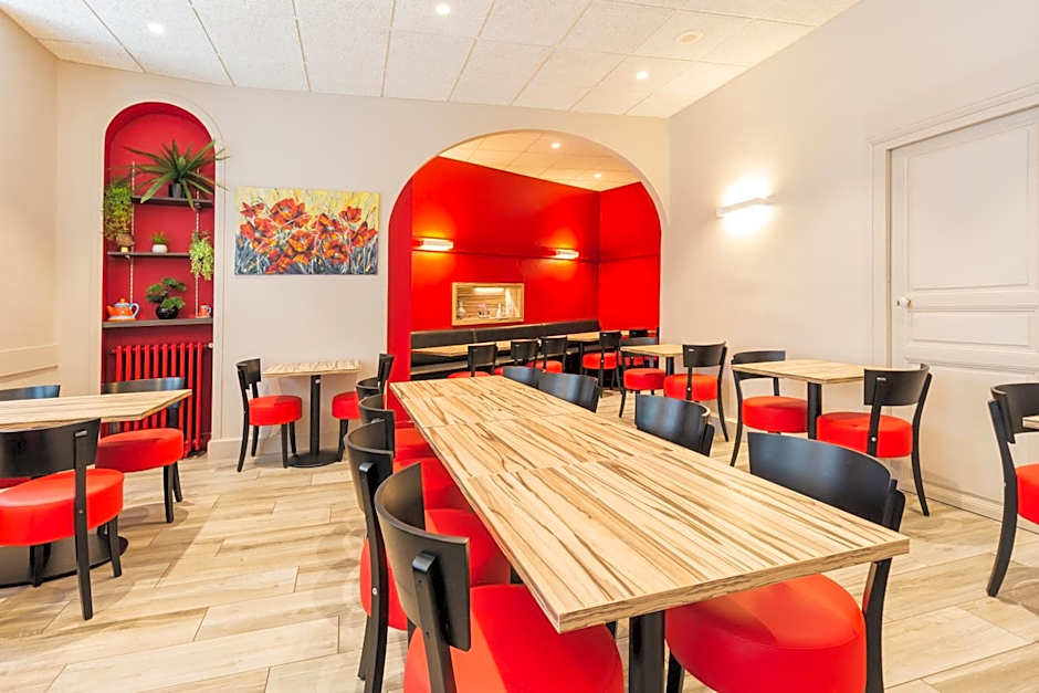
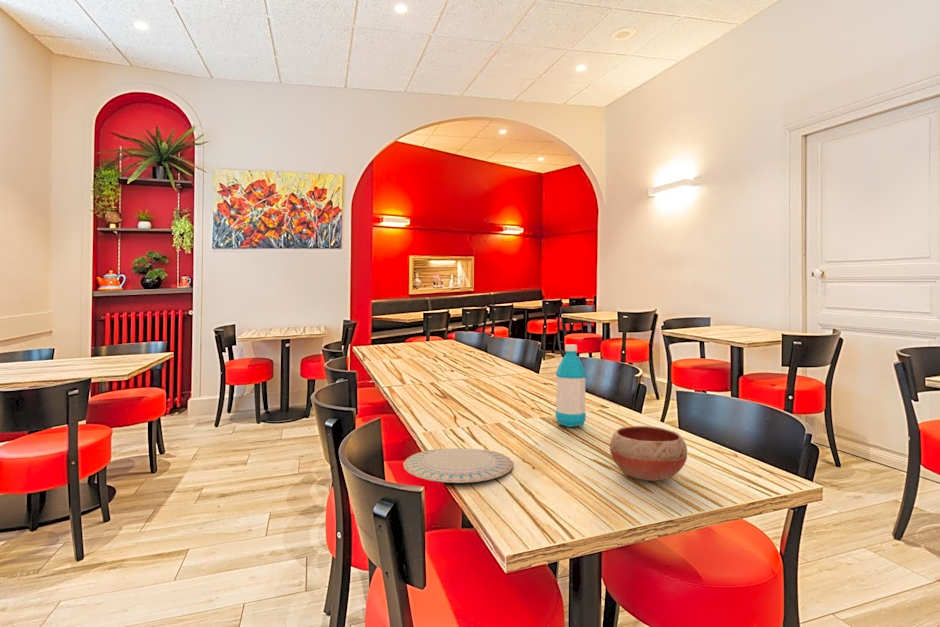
+ water bottle (570, 384)
+ chinaware (458, 460)
+ bowl (647, 454)
